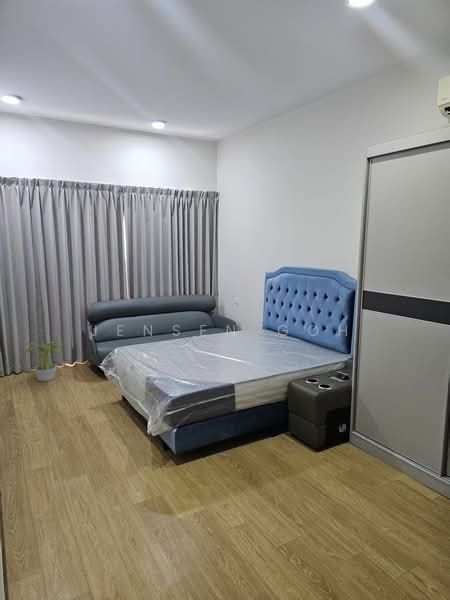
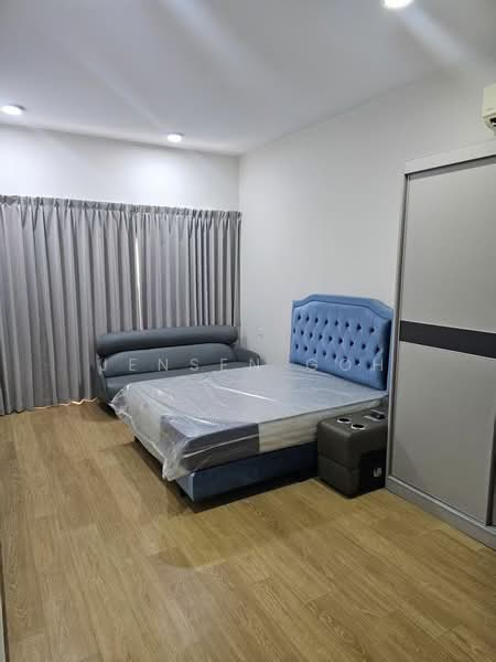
- potted plant (45, 360)
